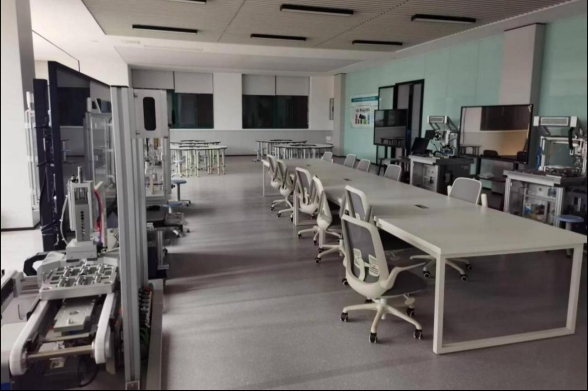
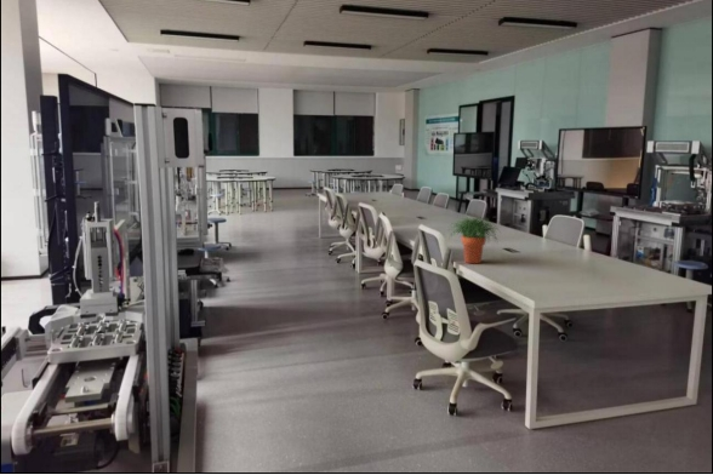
+ potted plant (474, 239)
